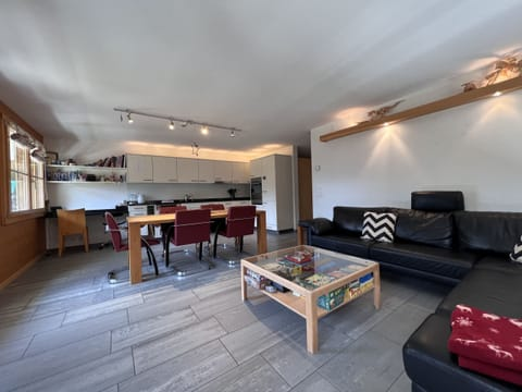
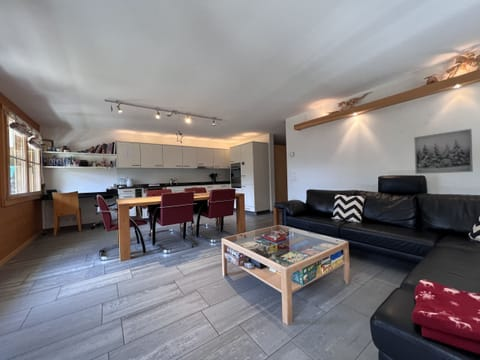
+ wall art (441, 153)
